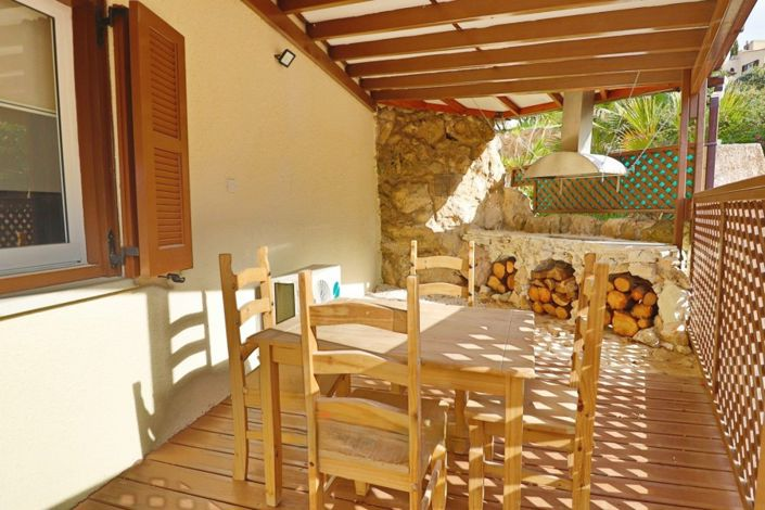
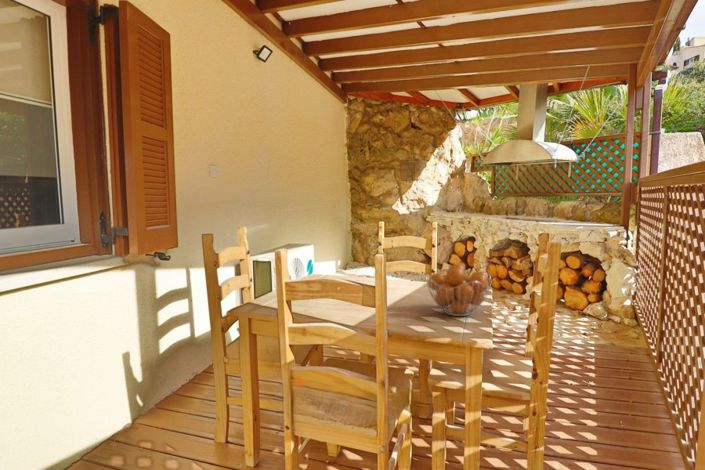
+ fruit basket (457, 289)
